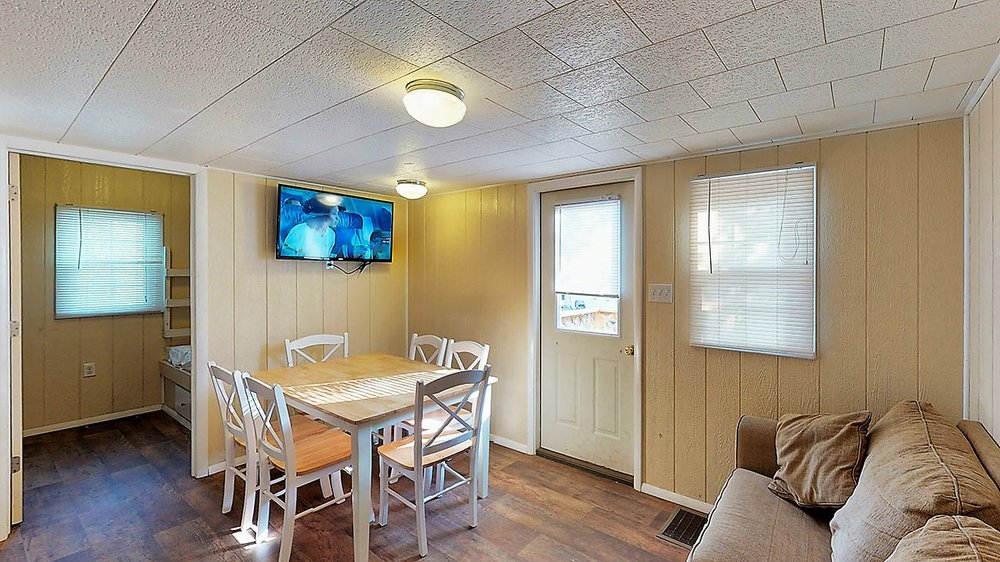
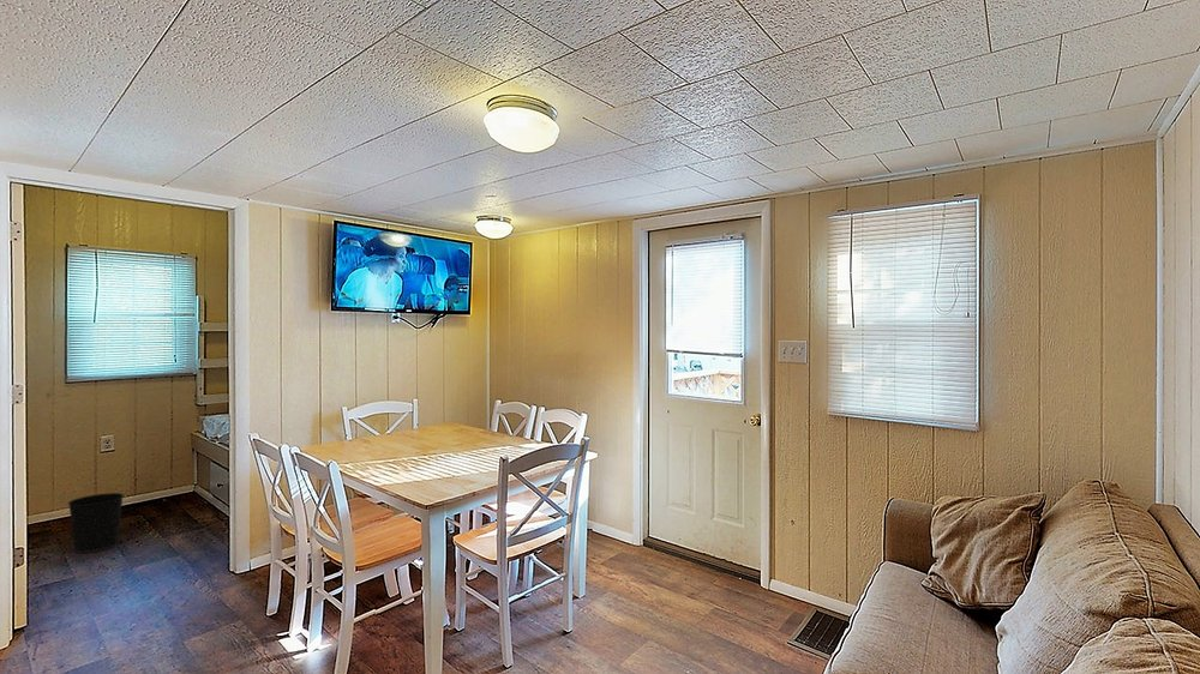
+ wastebasket (96, 522)
